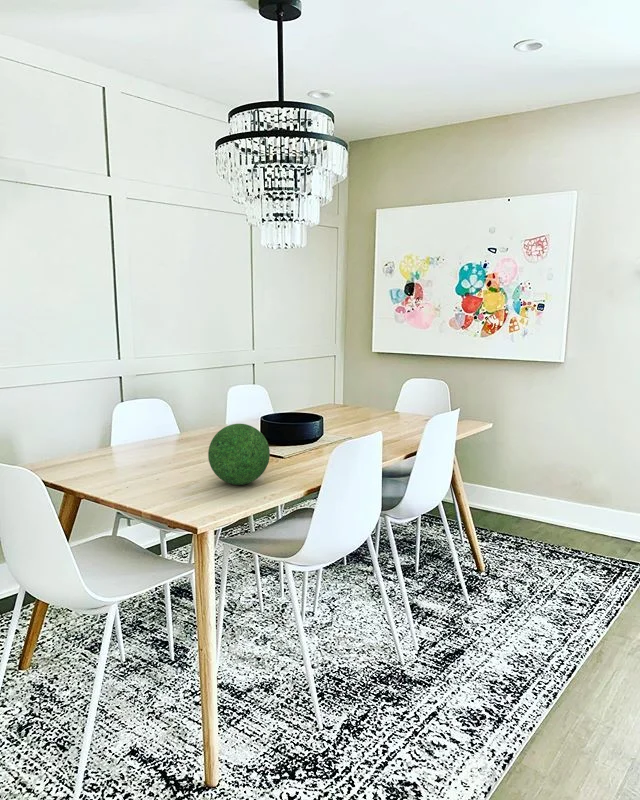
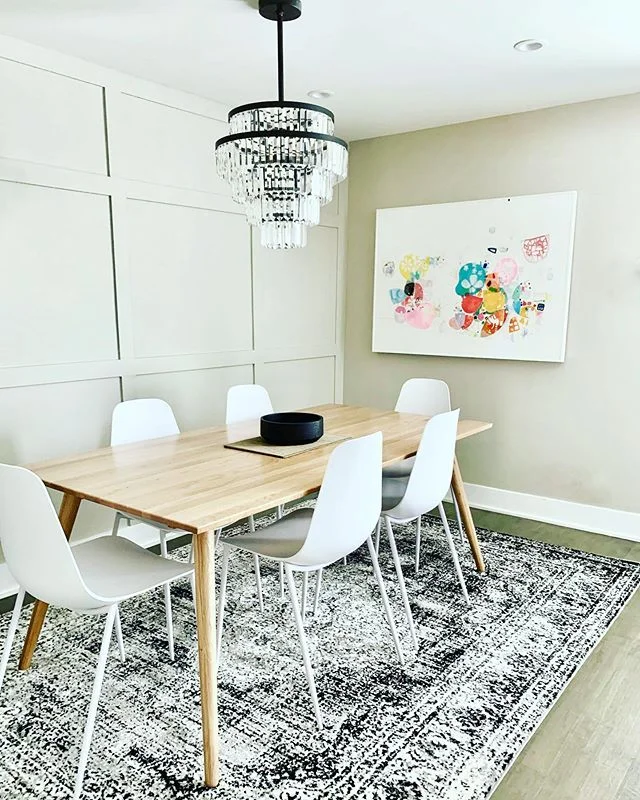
- decorative ball (239, 454)
